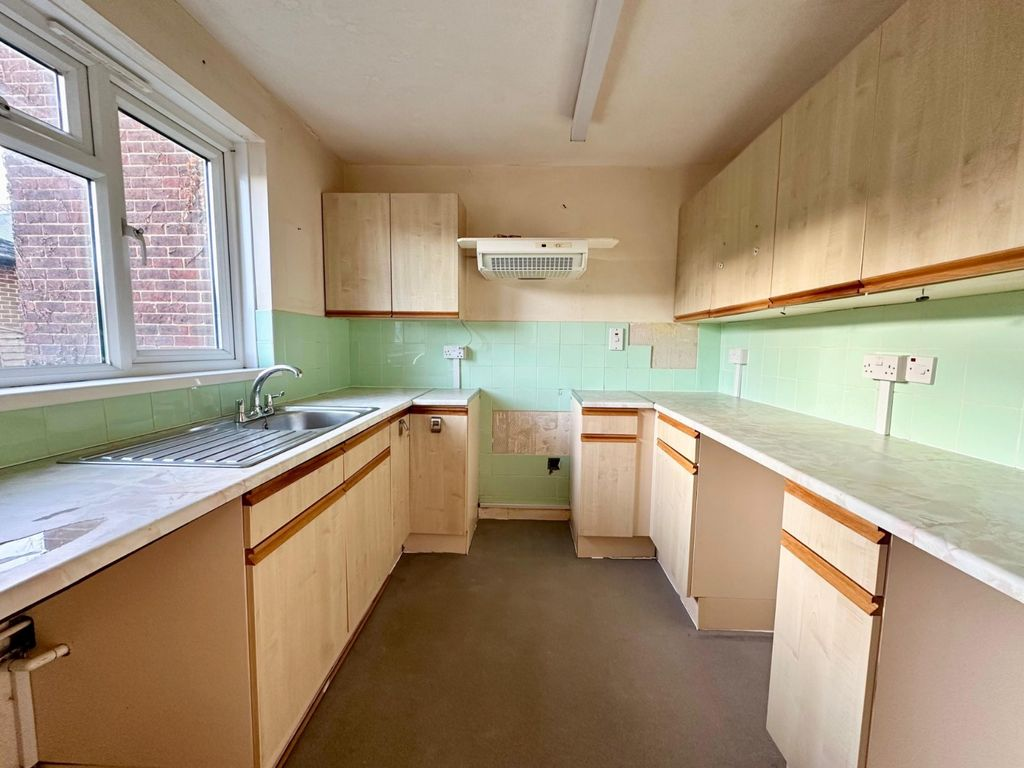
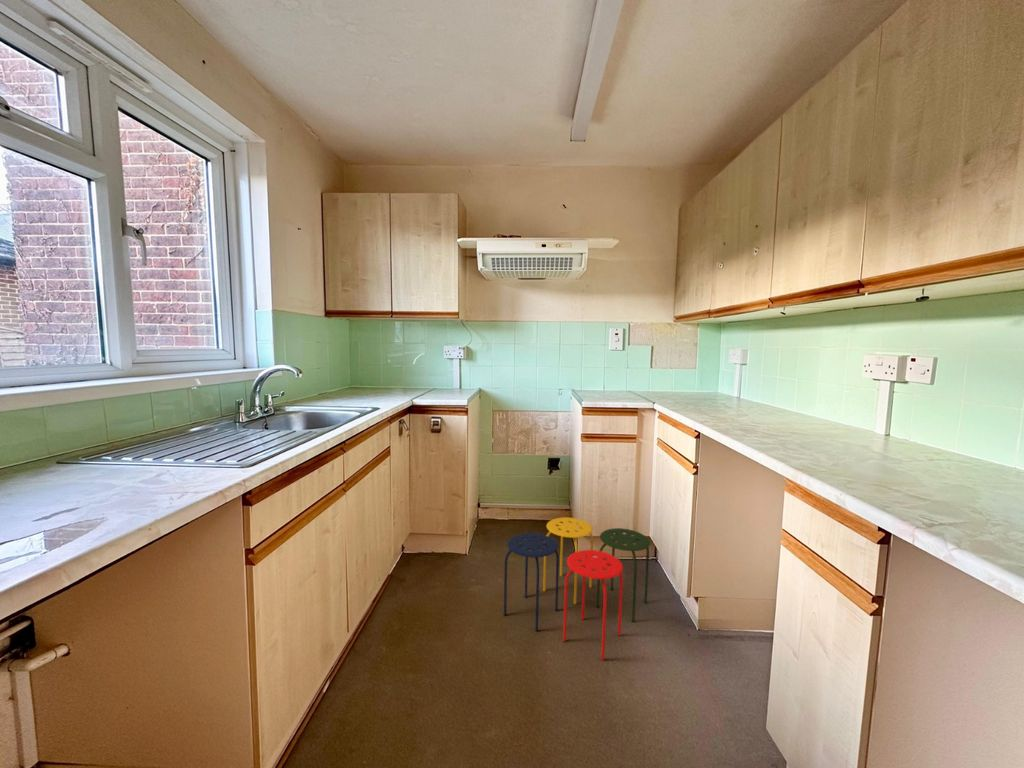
+ stool (579, 574)
